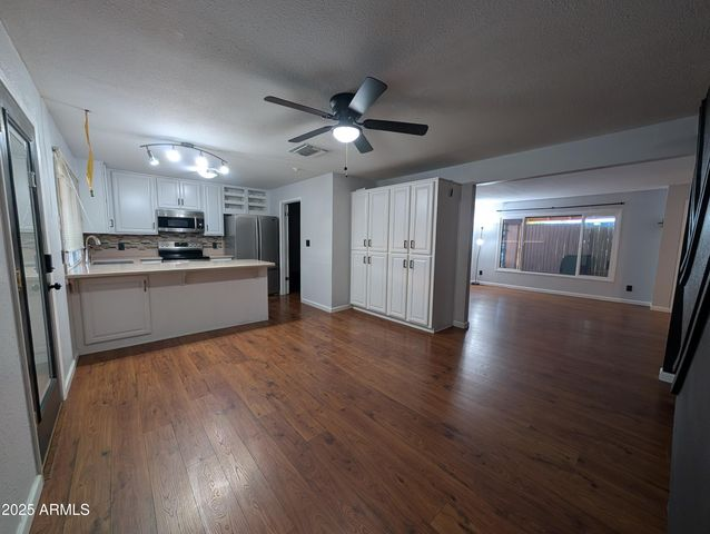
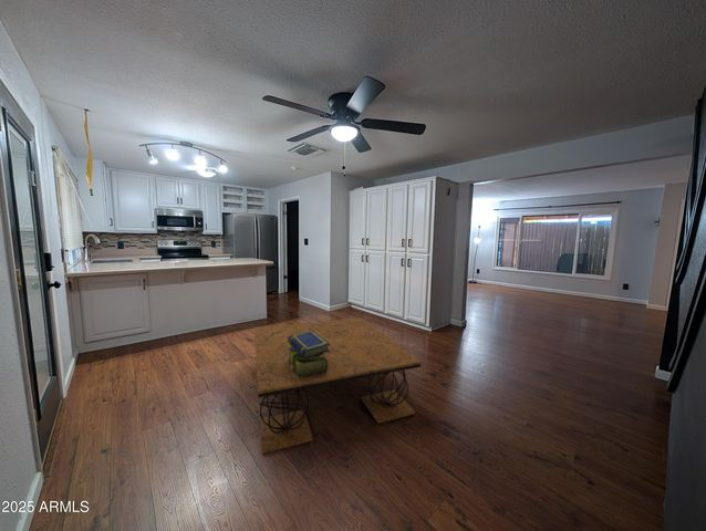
+ coffee table (328, 365)
+ stack of books (308, 352)
